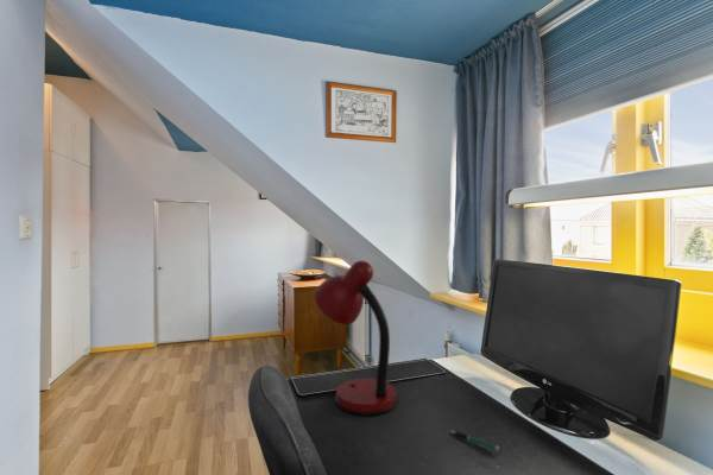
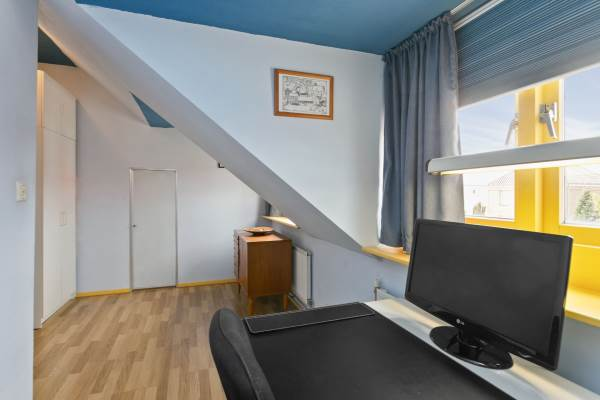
- desk lamp (353, 322)
- pen (474, 439)
